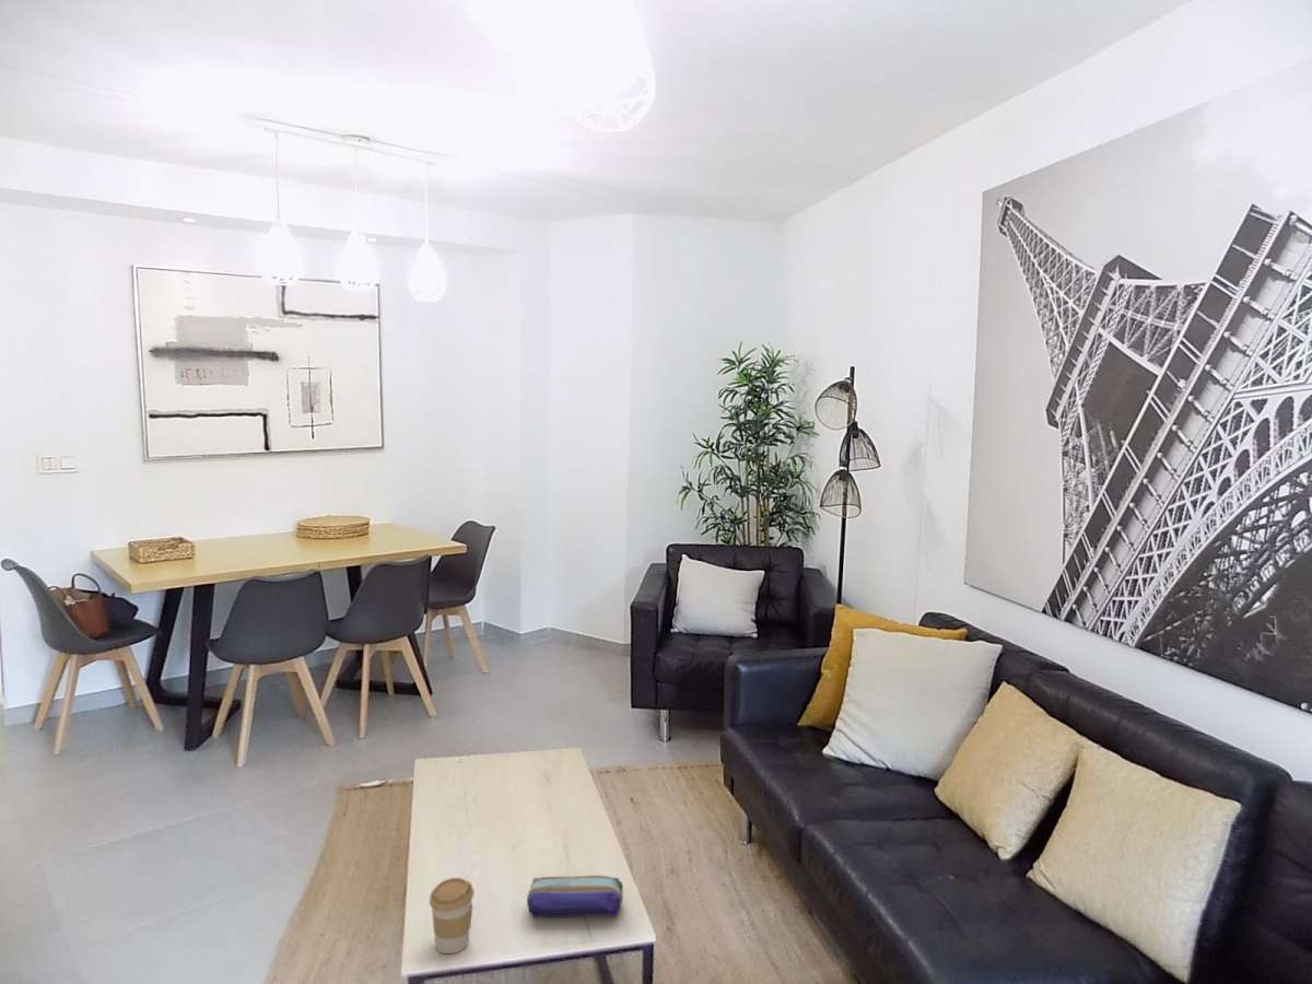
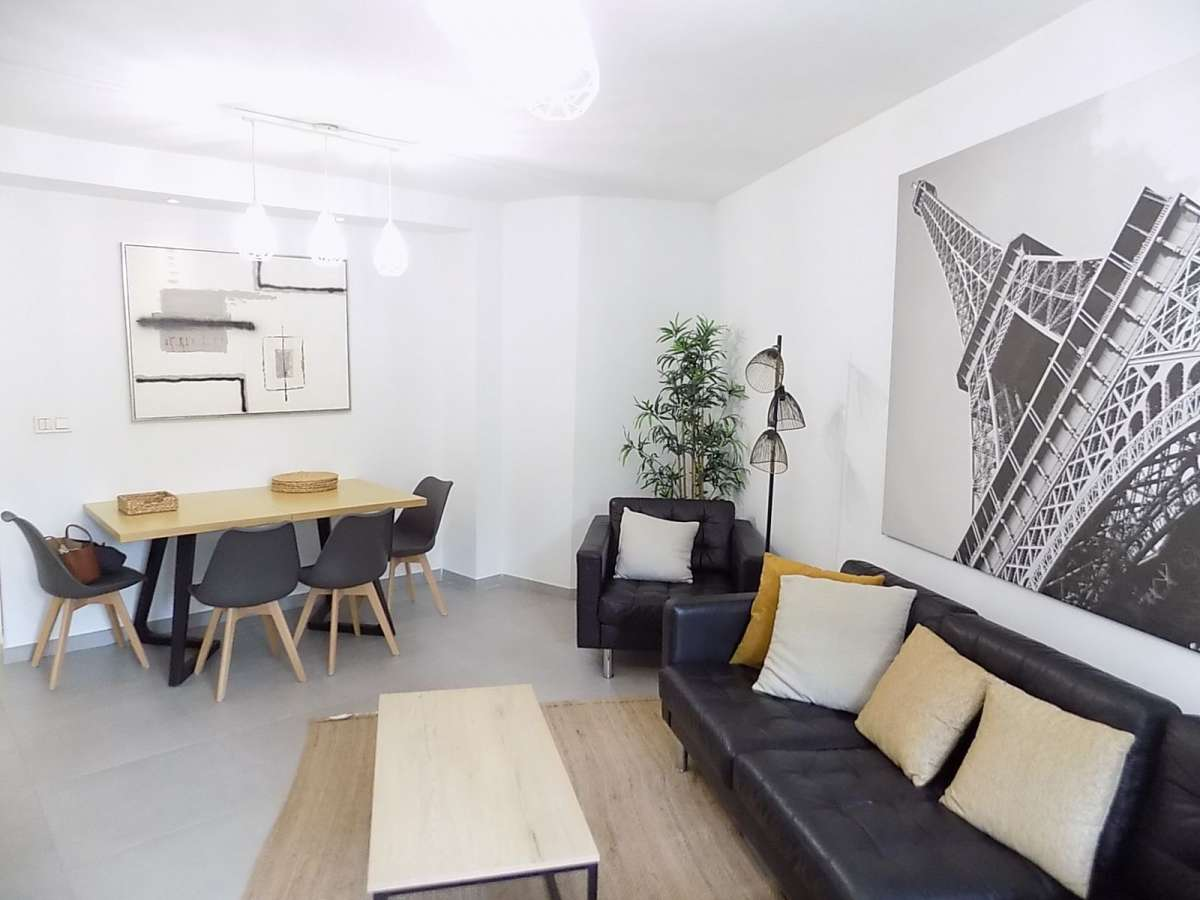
- pencil case (575, 897)
- coffee cup (452, 914)
